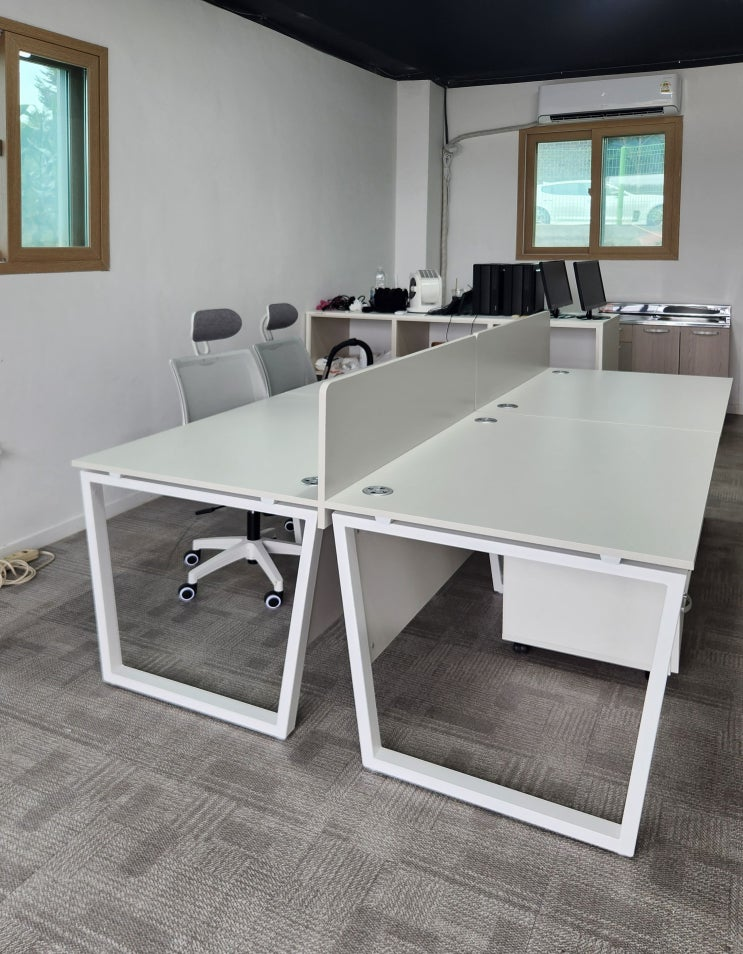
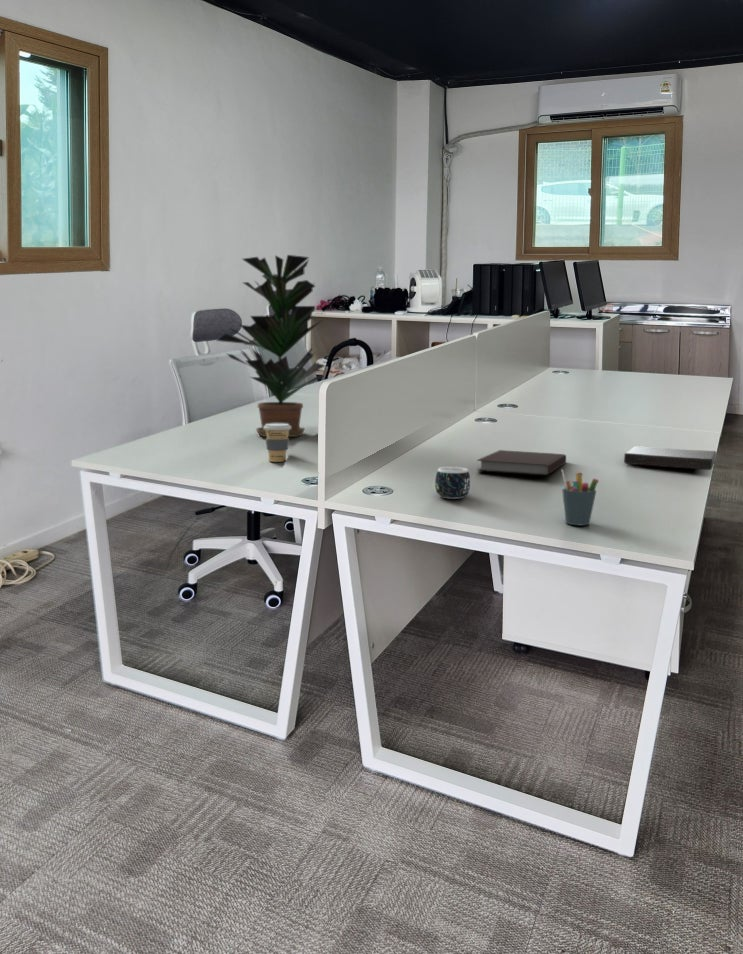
+ notebook (522, 462)
+ coffee cup (277, 442)
+ mug (453, 481)
+ pen holder (578, 496)
+ book (670, 457)
+ potted plant (269, 347)
